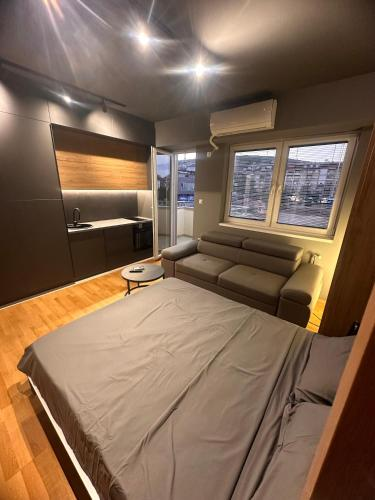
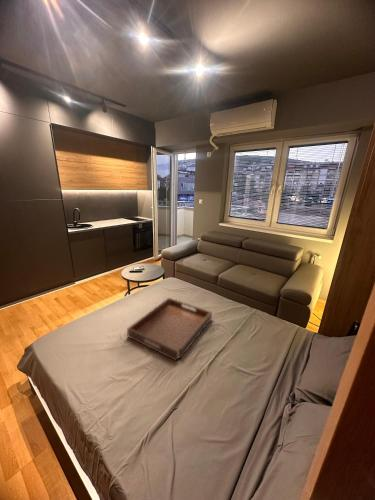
+ serving tray (172, 323)
